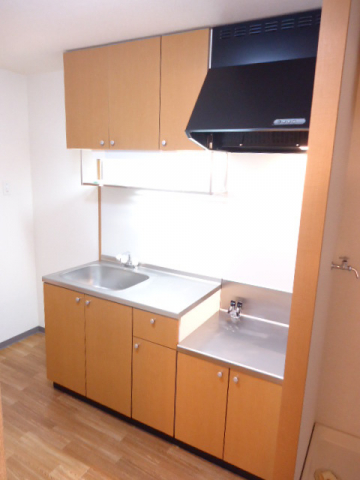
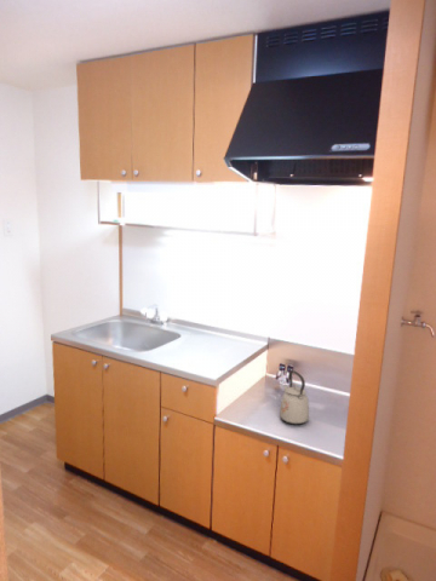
+ kettle (292, 393)
